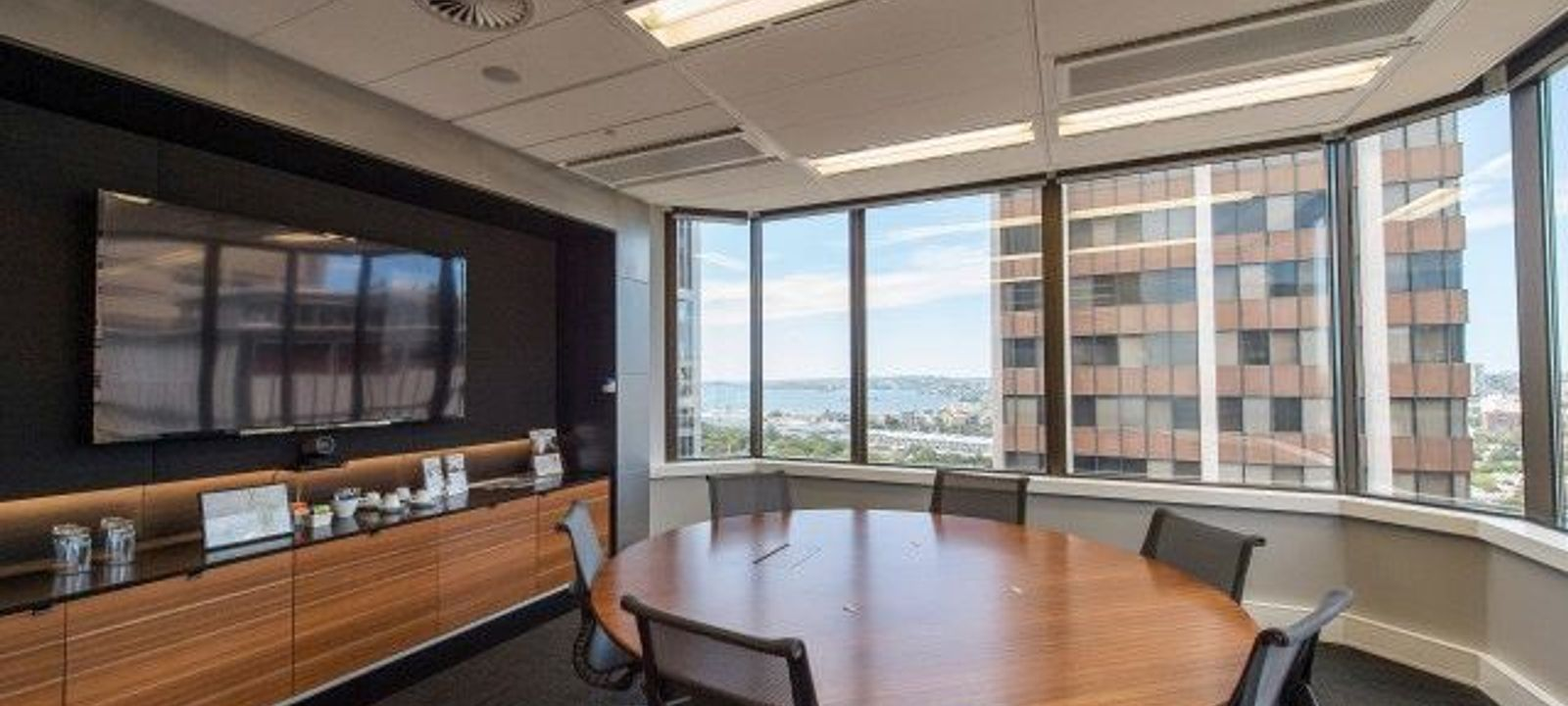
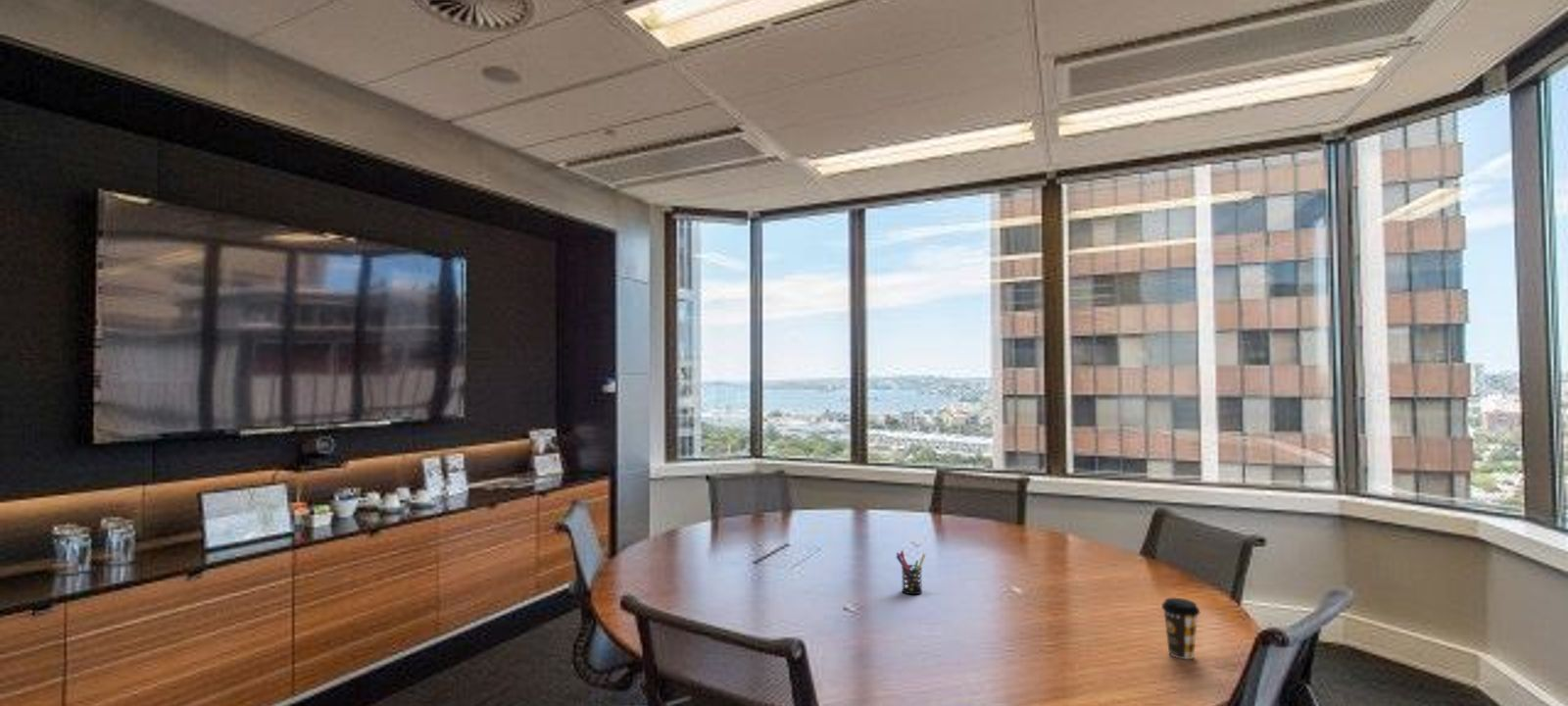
+ coffee cup (1180, 628)
+ pen holder (911, 571)
